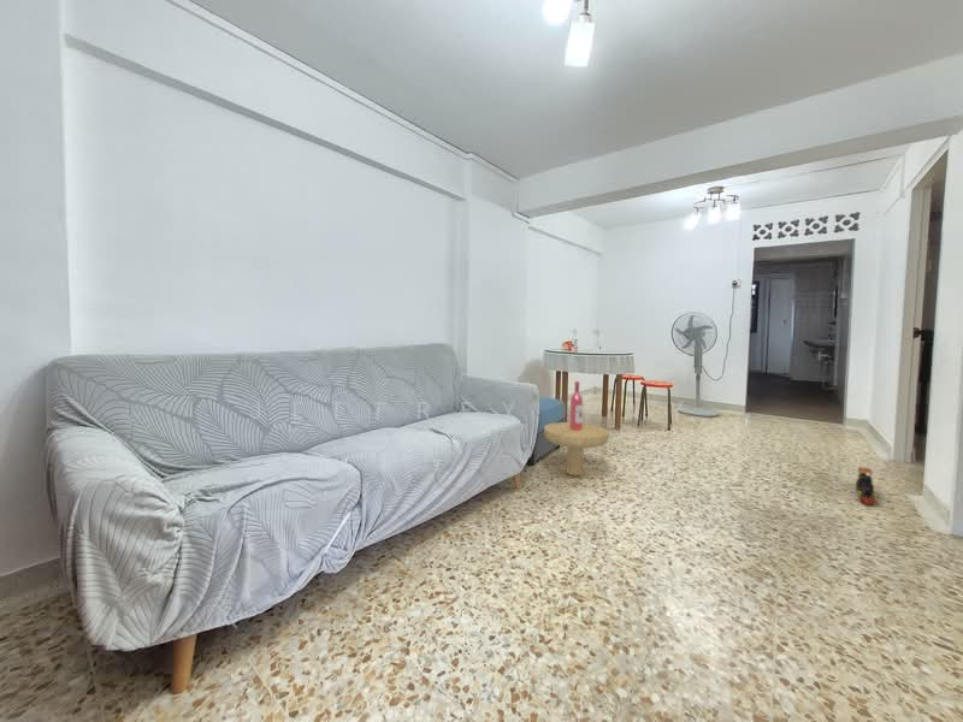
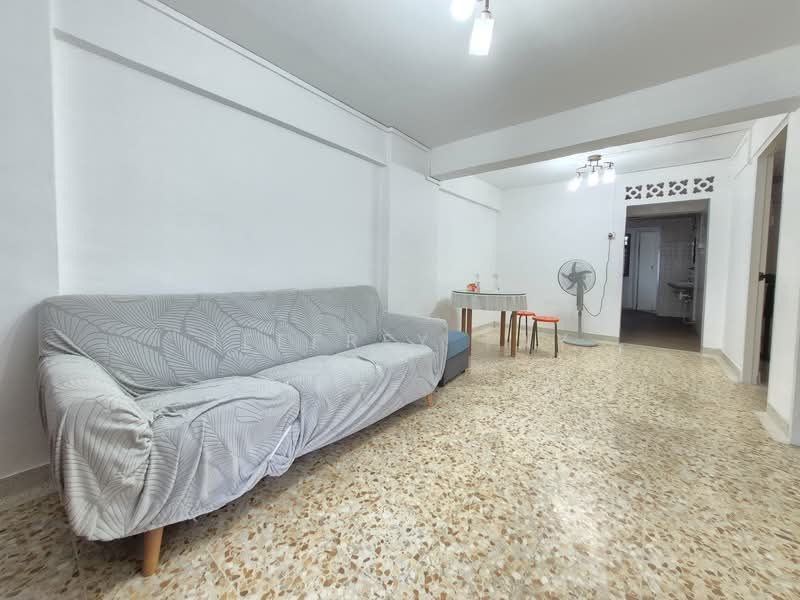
- side table (575, 427)
- toy train (865, 484)
